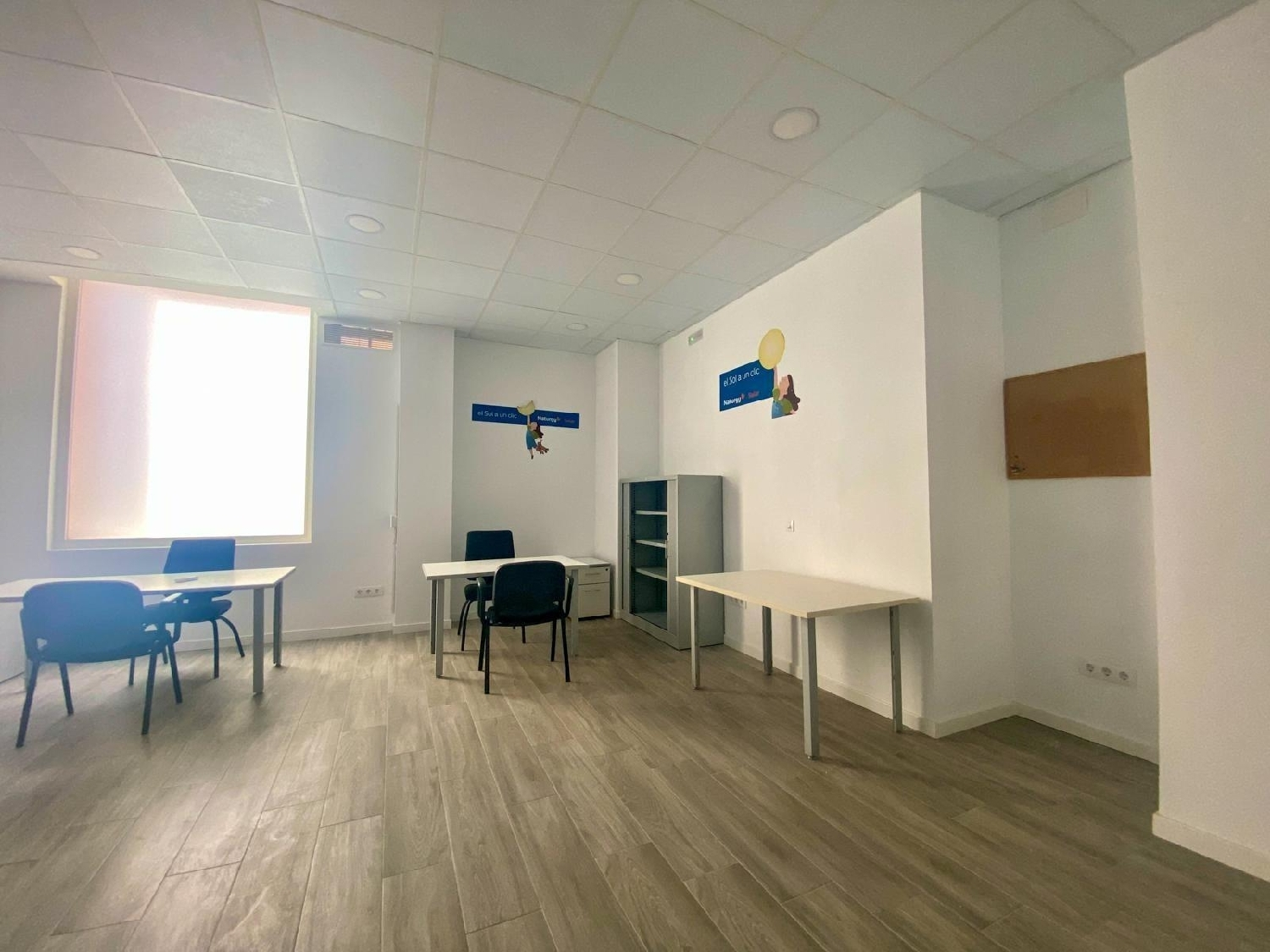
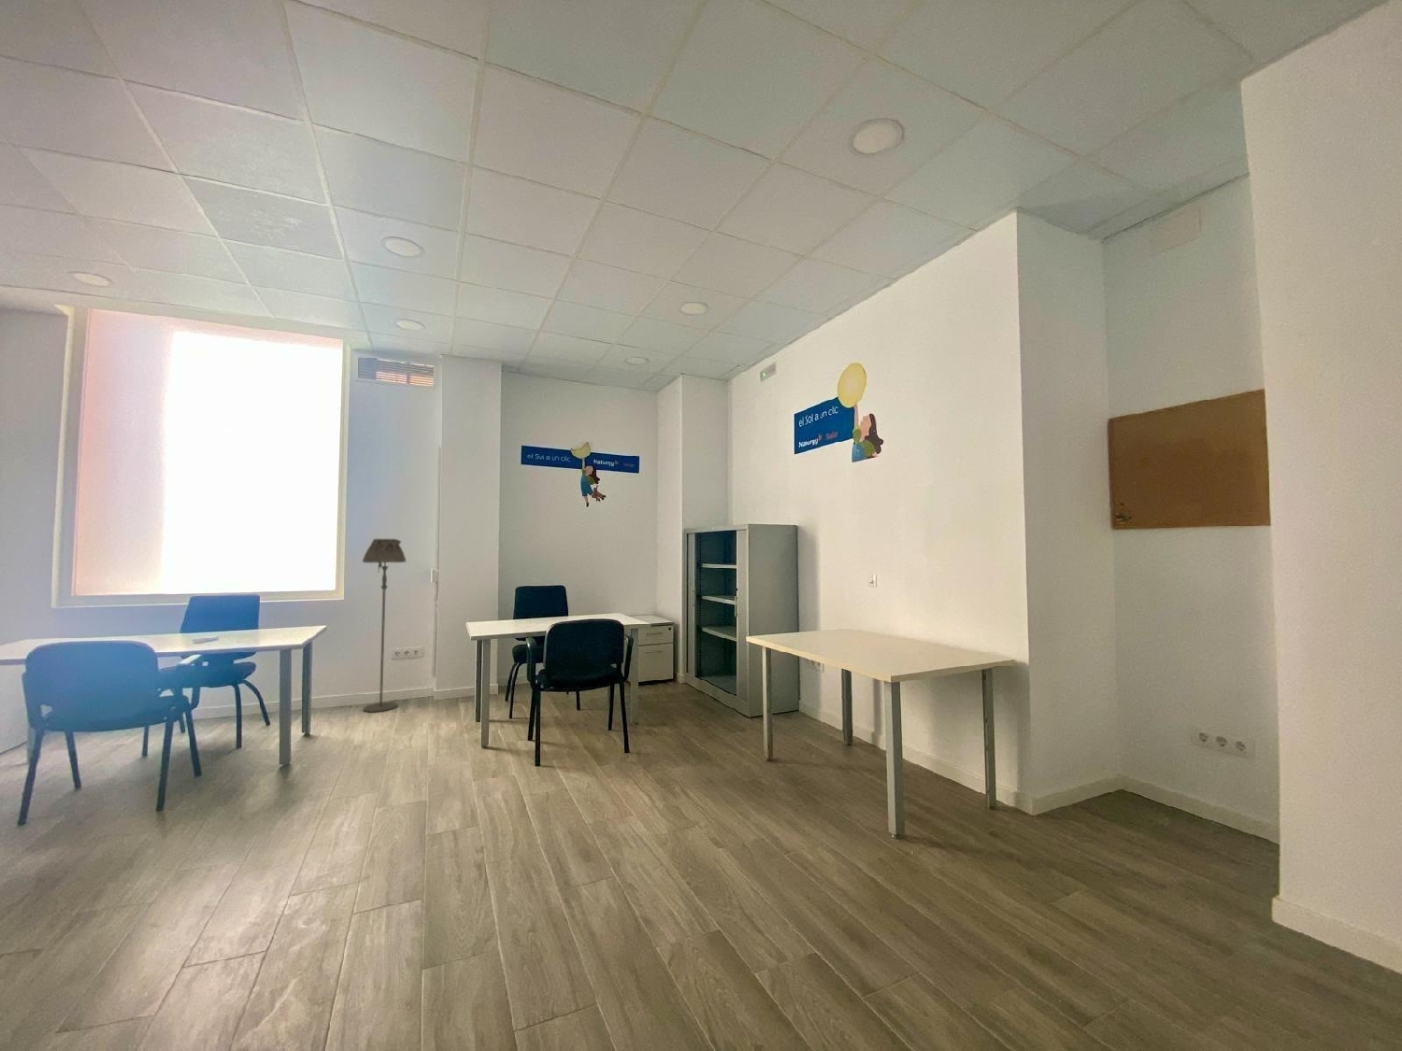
+ floor lamp (382, 623)
